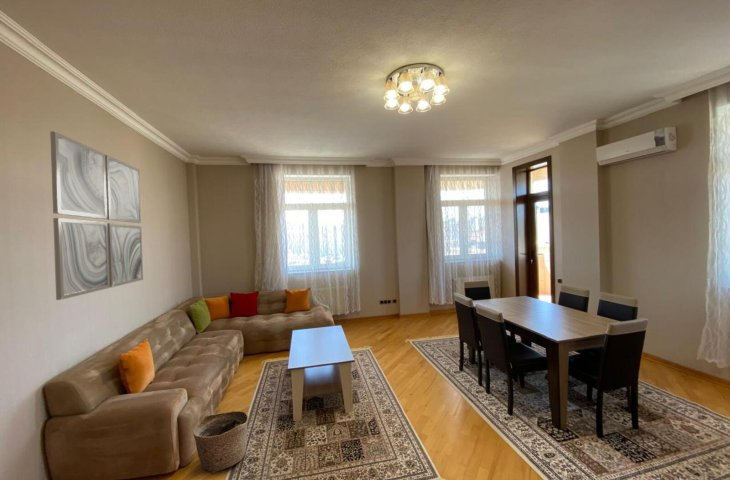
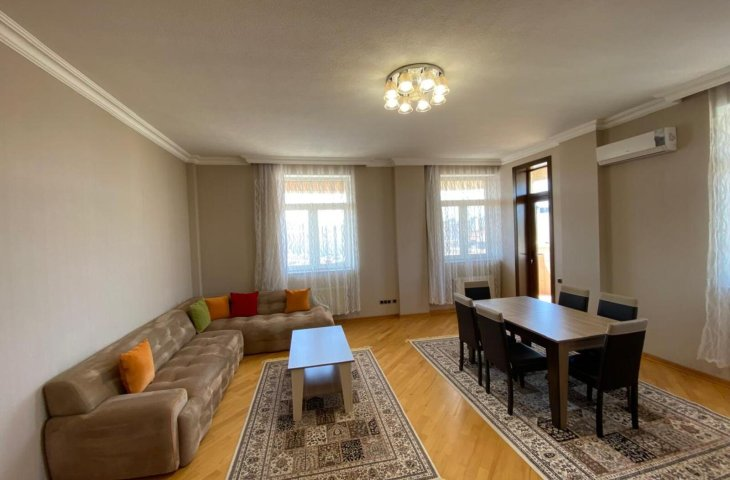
- basket (221, 438)
- wall art (106, 219)
